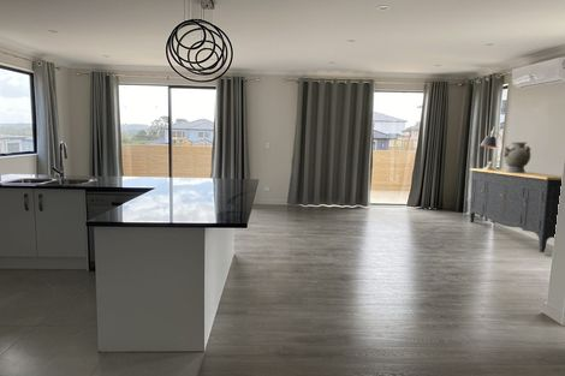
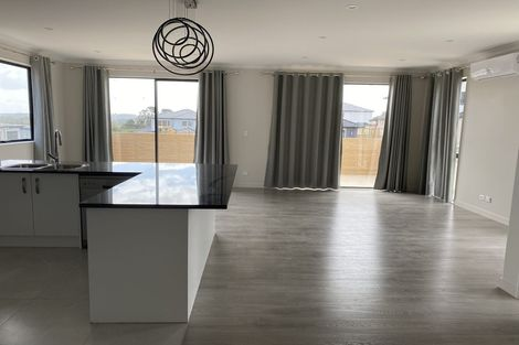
- decorative urn (516, 156)
- sideboard (515, 204)
- lamp (492, 148)
